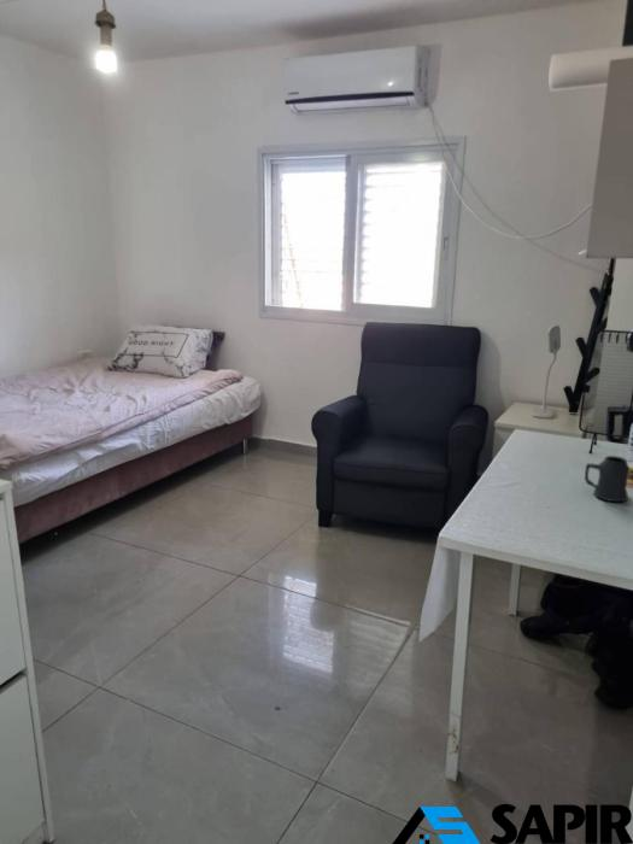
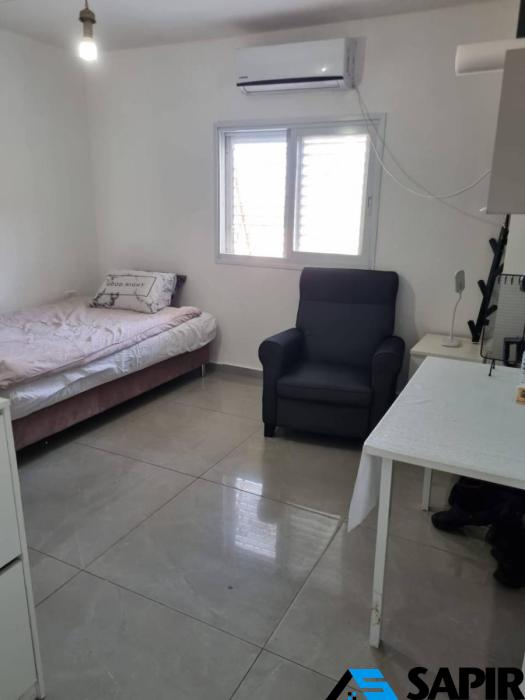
- mug (606, 476)
